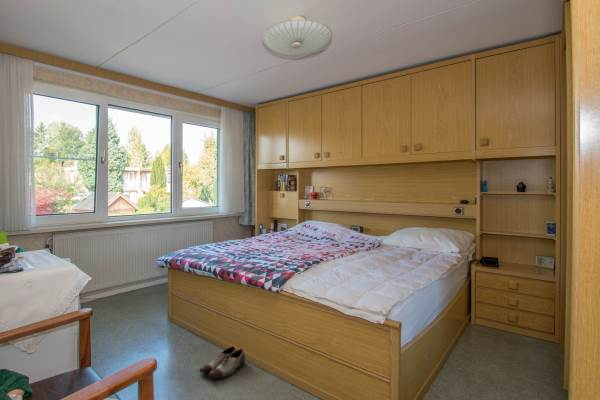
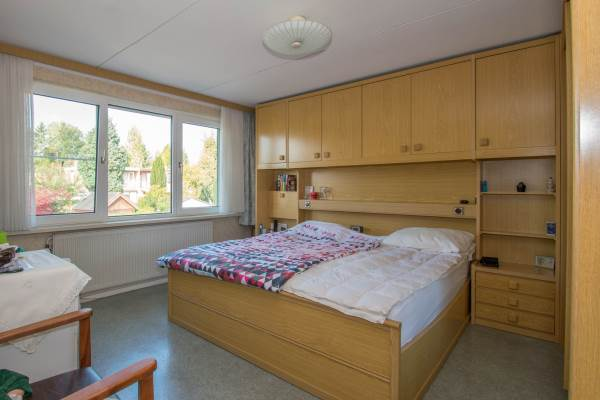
- shoe (223, 361)
